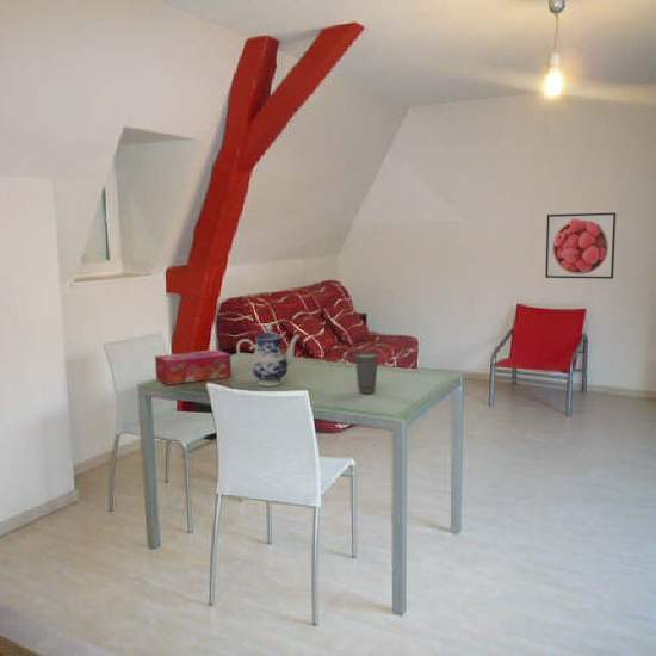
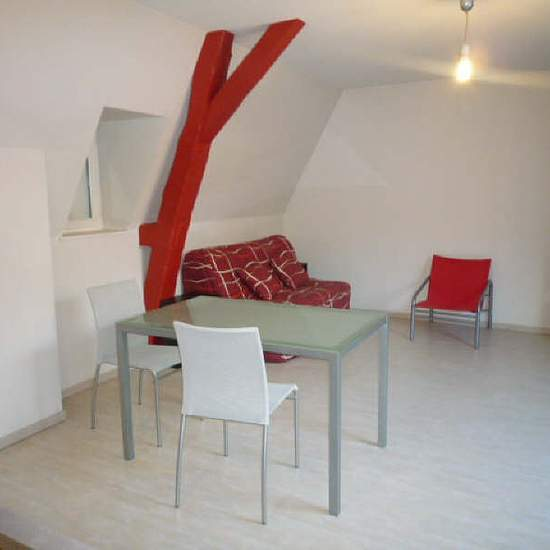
- cup (366, 373)
- teapot (268, 354)
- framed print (580, 246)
- tissue box (193, 366)
